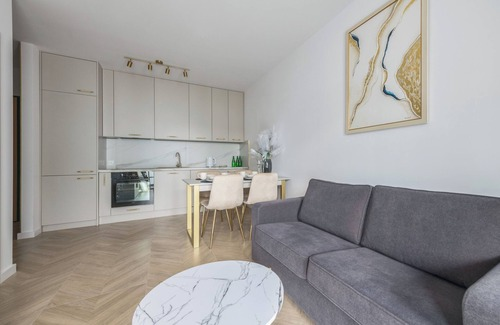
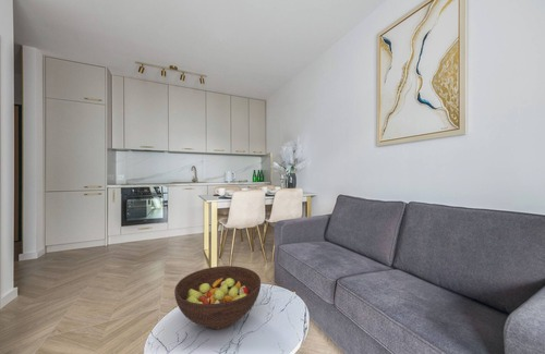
+ fruit bowl (219, 301)
